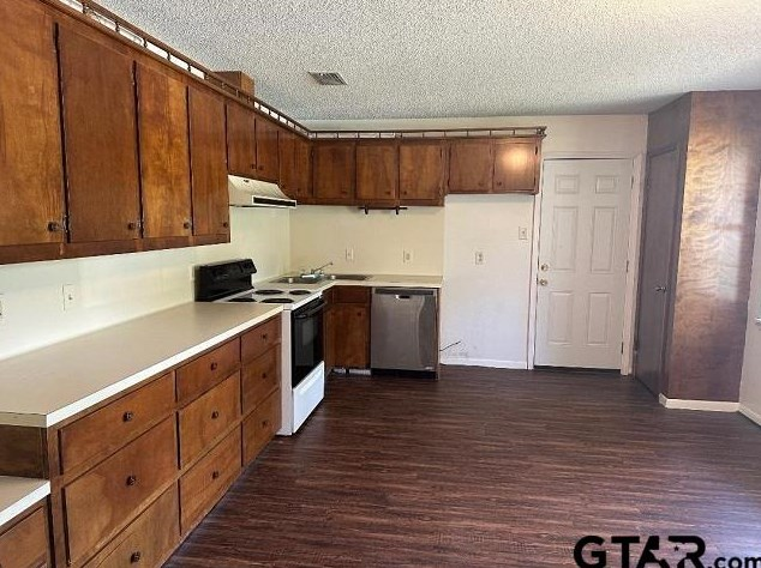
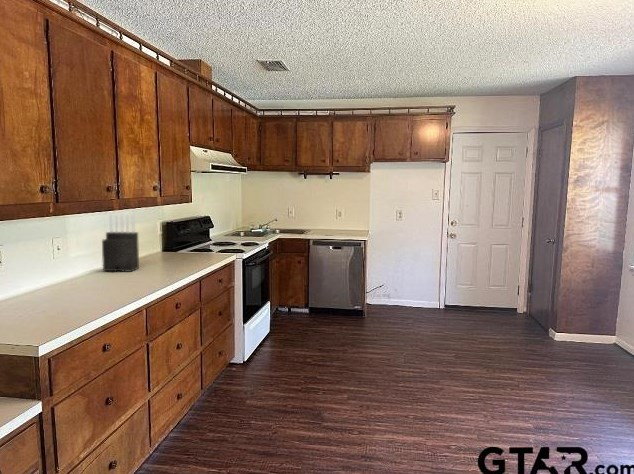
+ knife block (119, 242)
